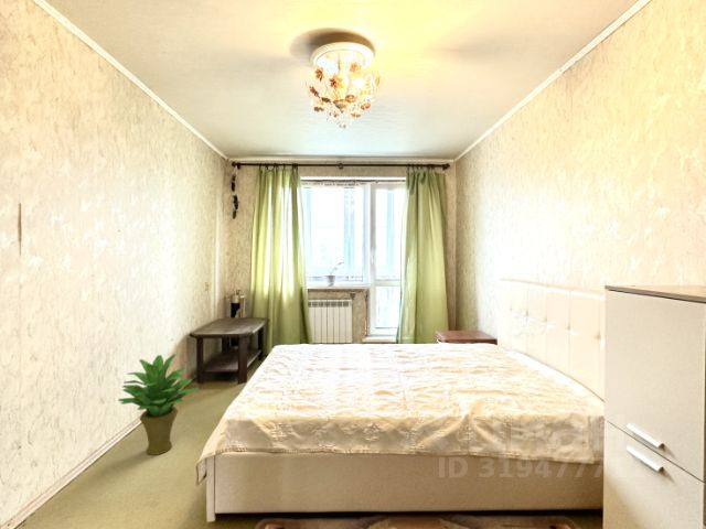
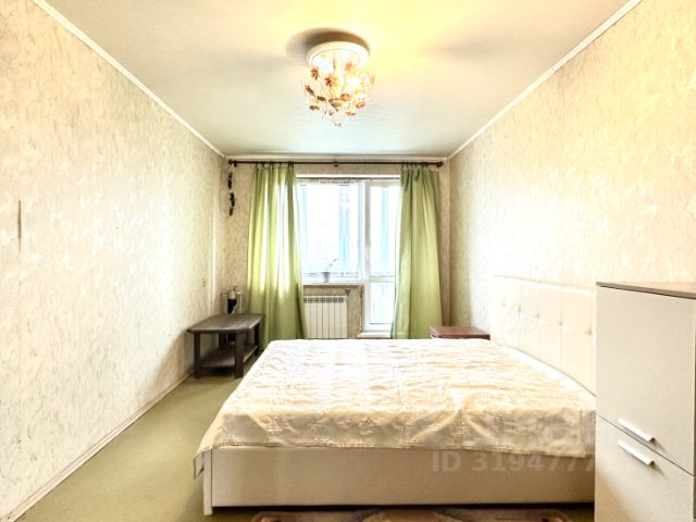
- potted plant (158, 402)
